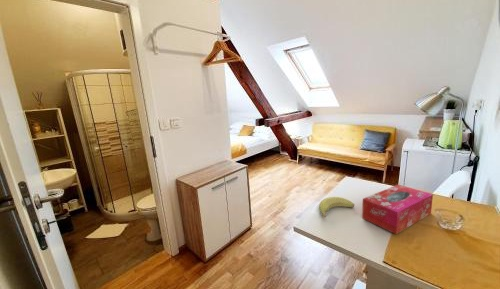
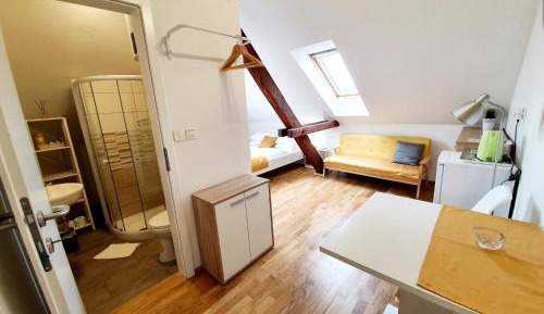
- banana (334, 206)
- tissue box (397, 206)
